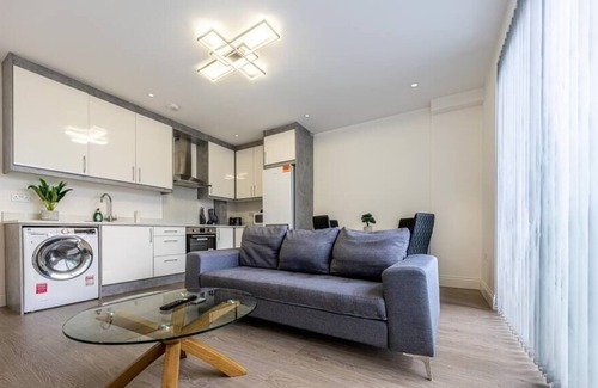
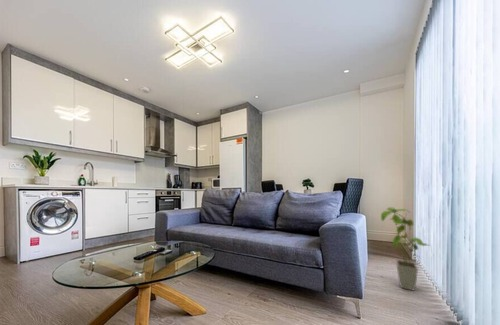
+ house plant (401, 249)
